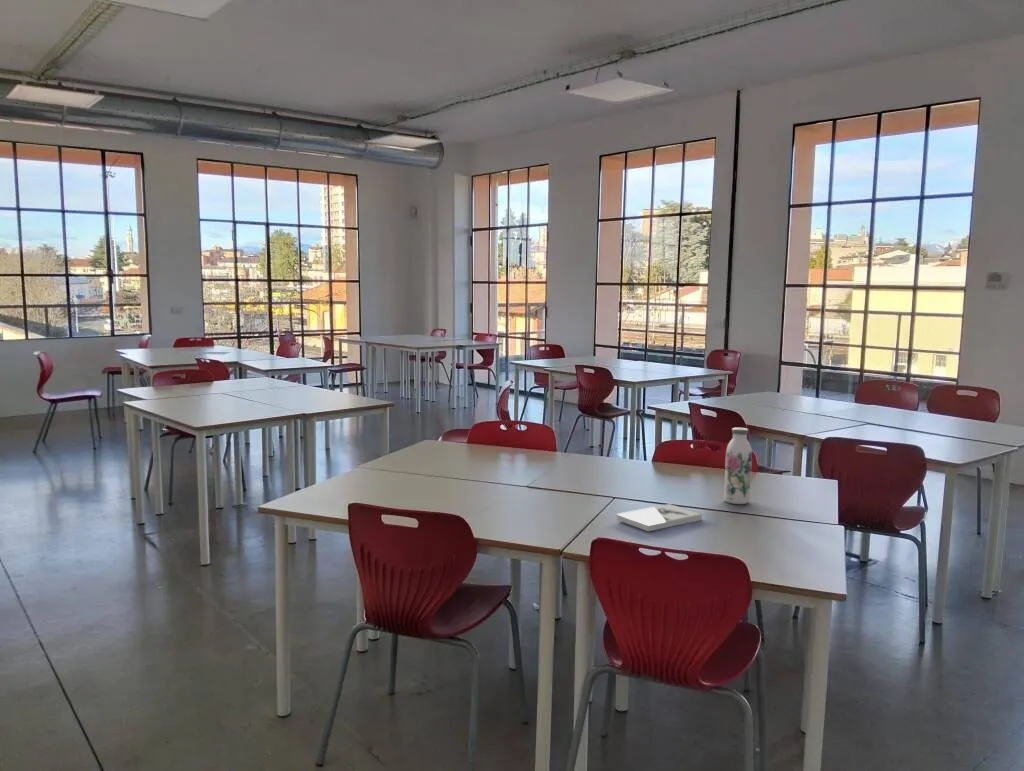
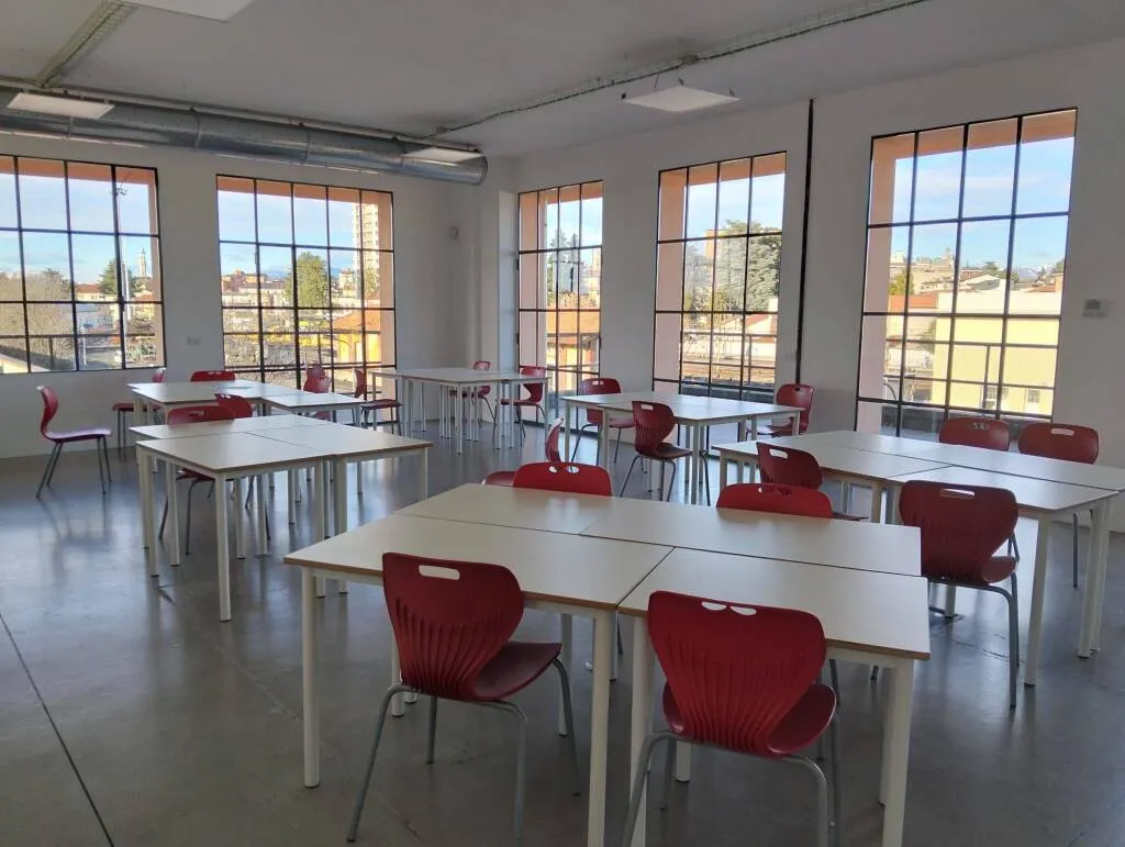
- book (659, 516)
- water bottle (738, 464)
